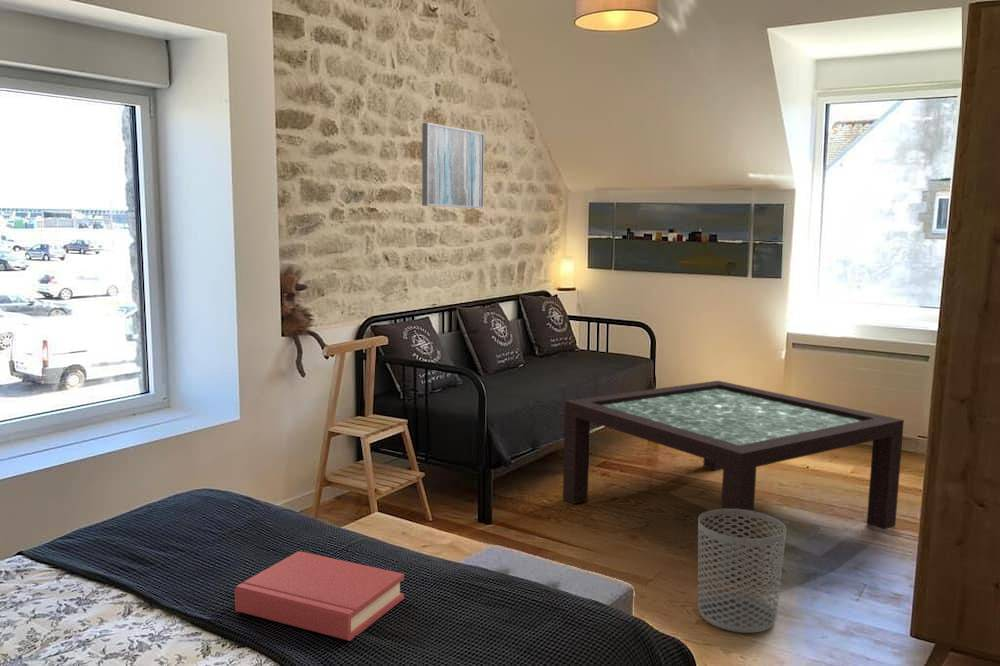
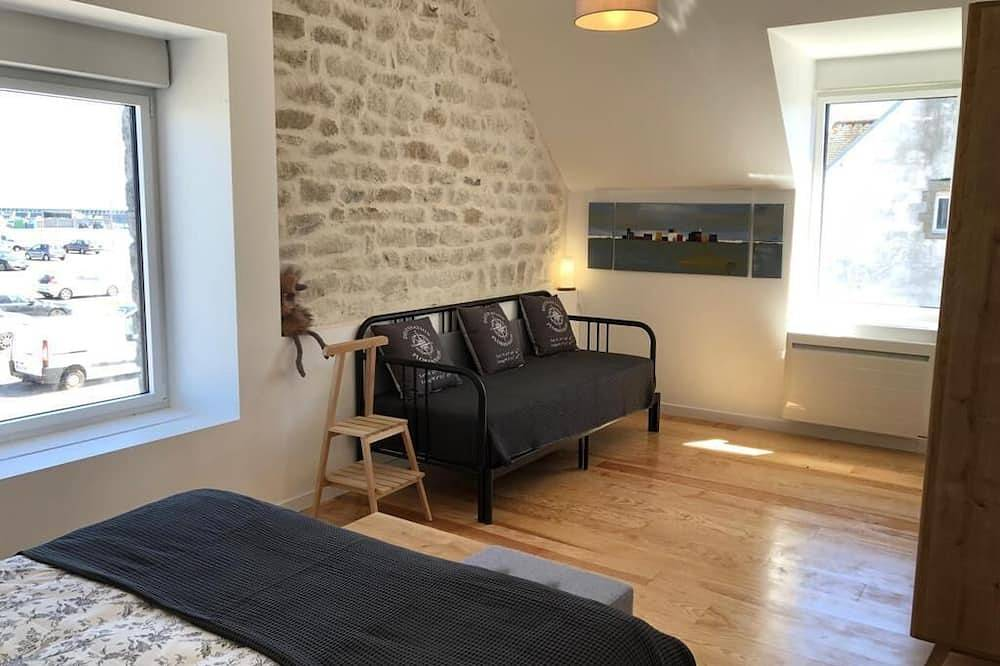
- wall art (454, 167)
- waste bin (739, 569)
- coffee table (725, 461)
- hardback book (321, 592)
